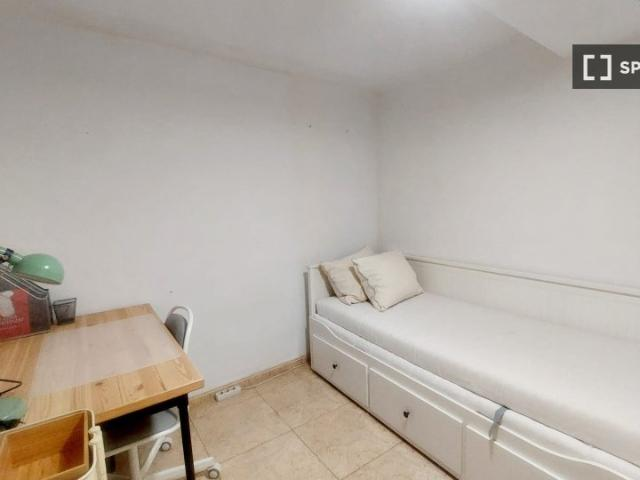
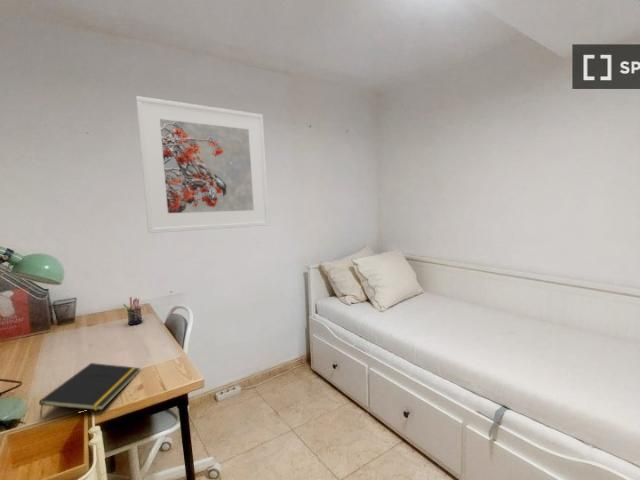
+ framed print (210, 168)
+ notepad (95, 384)
+ pen holder (132, 310)
